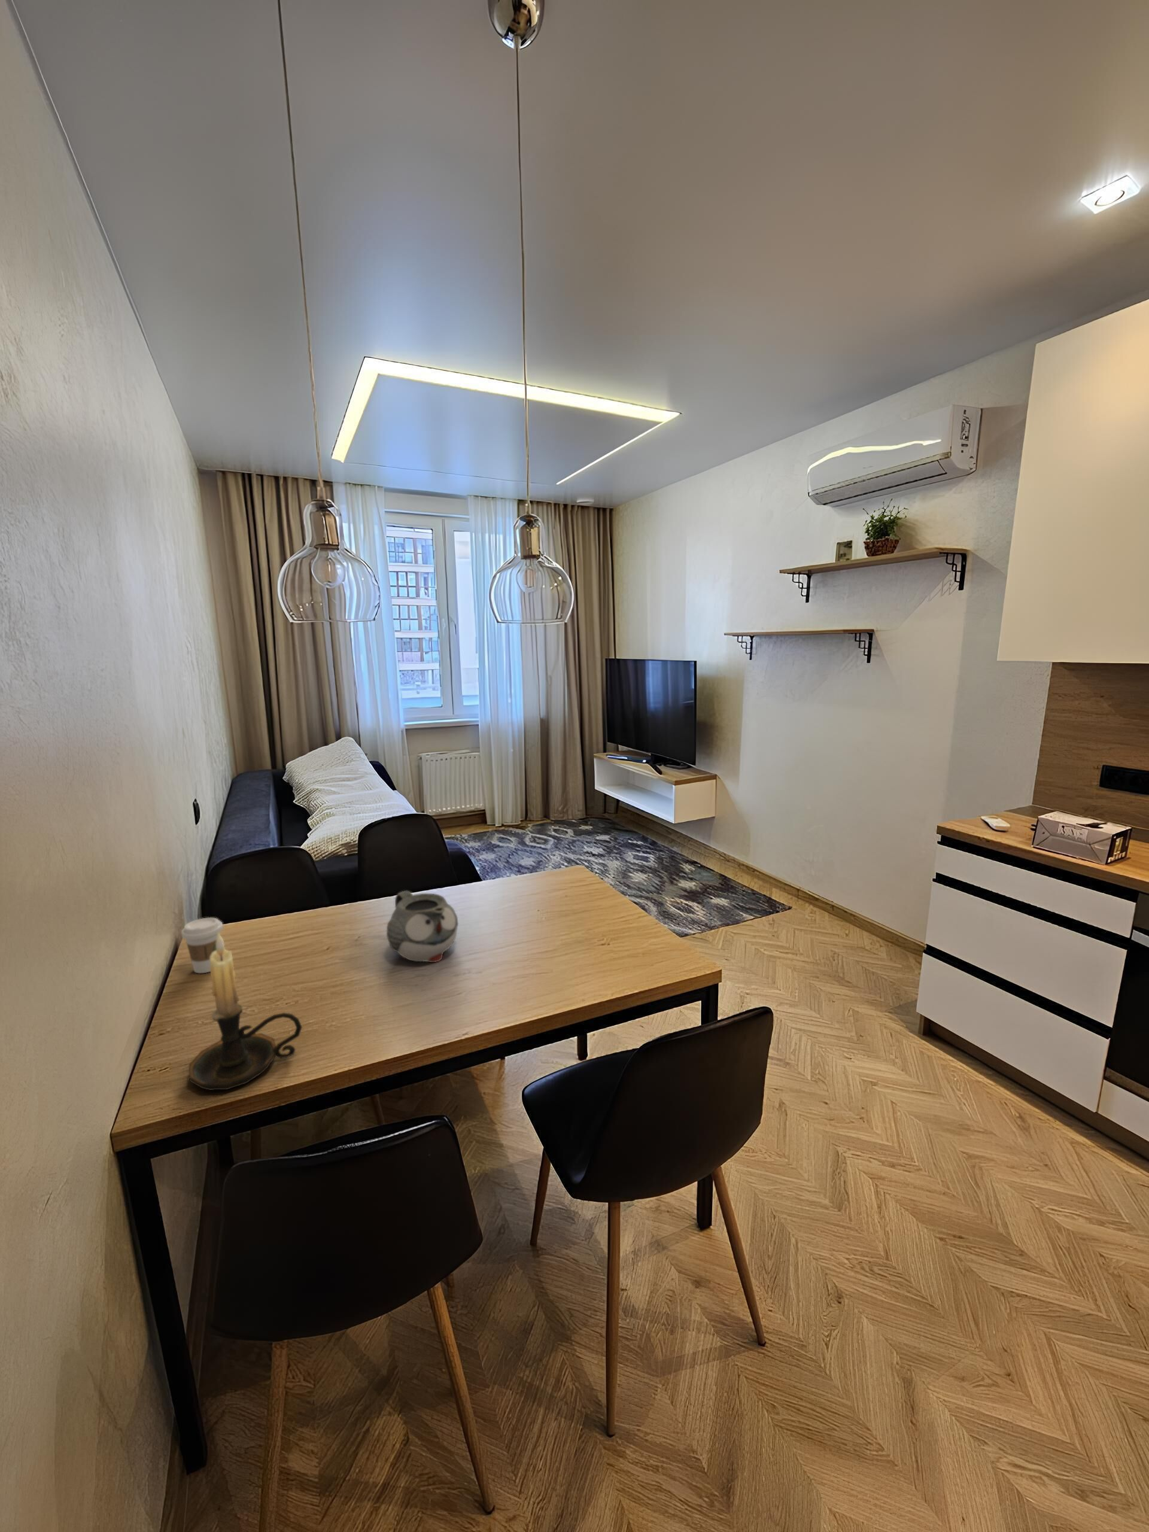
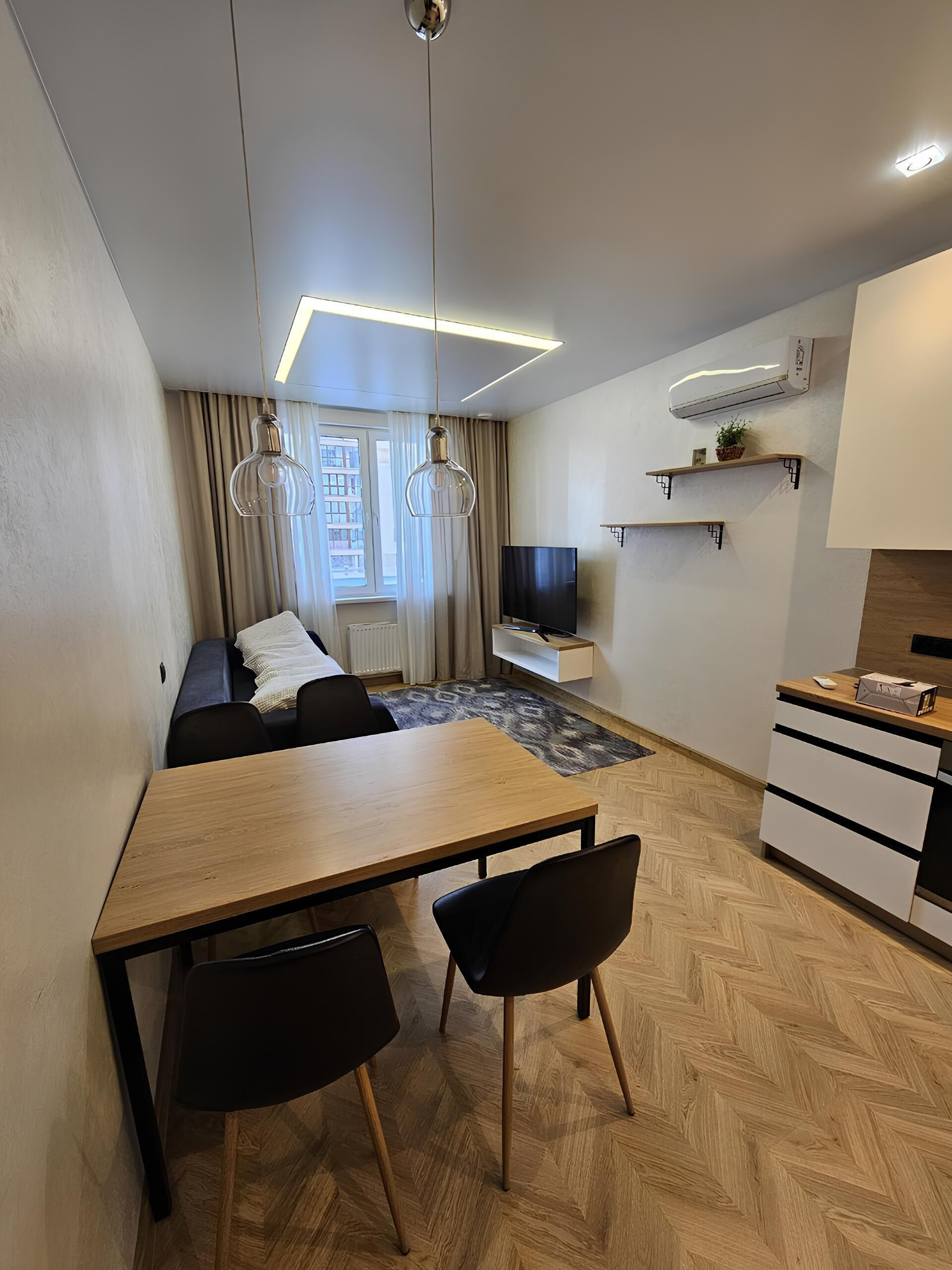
- candle holder (239, 999)
- teapot (420, 922)
- coffee cup (204, 945)
